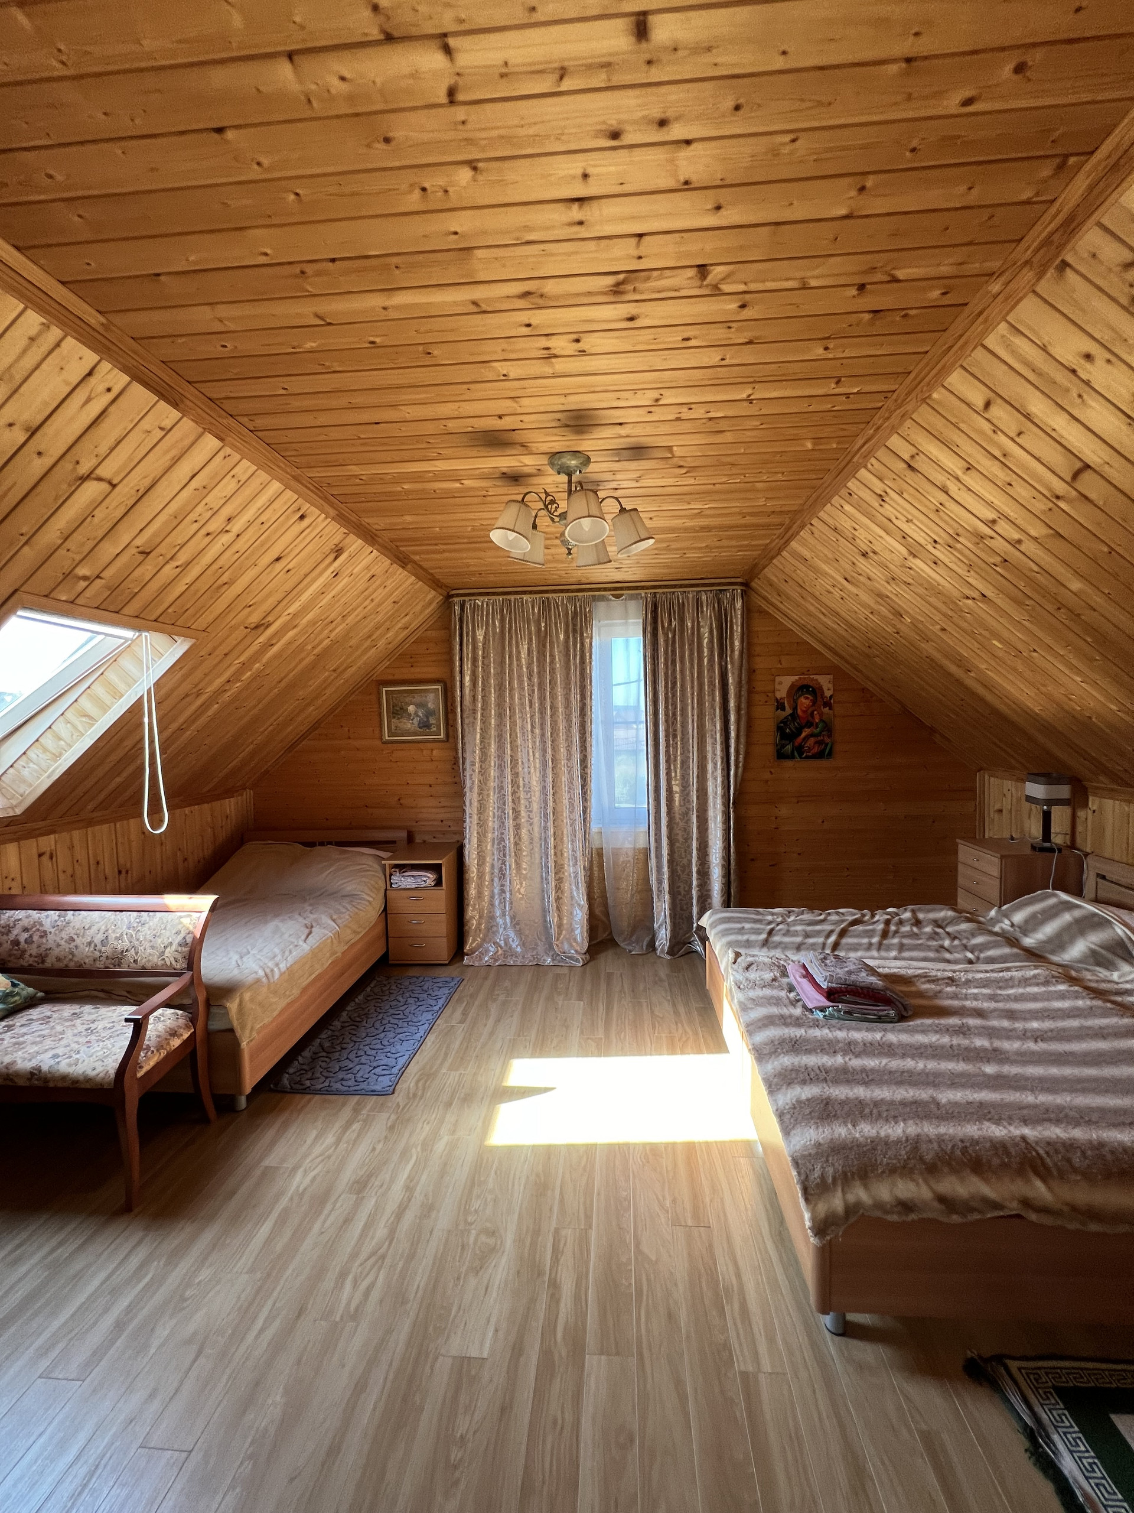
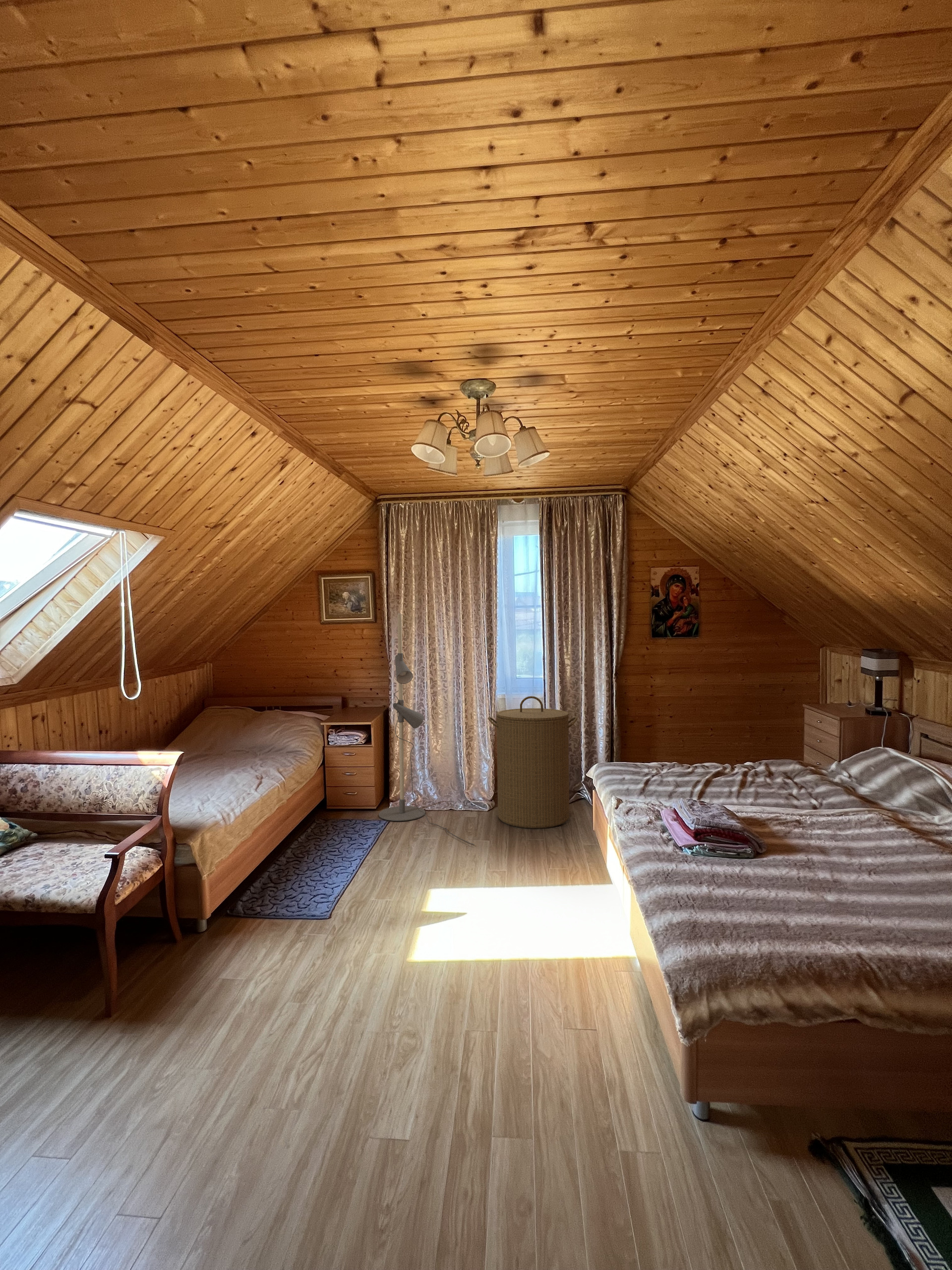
+ floor lamp (423, 718)
+ laundry hamper (533, 757)
